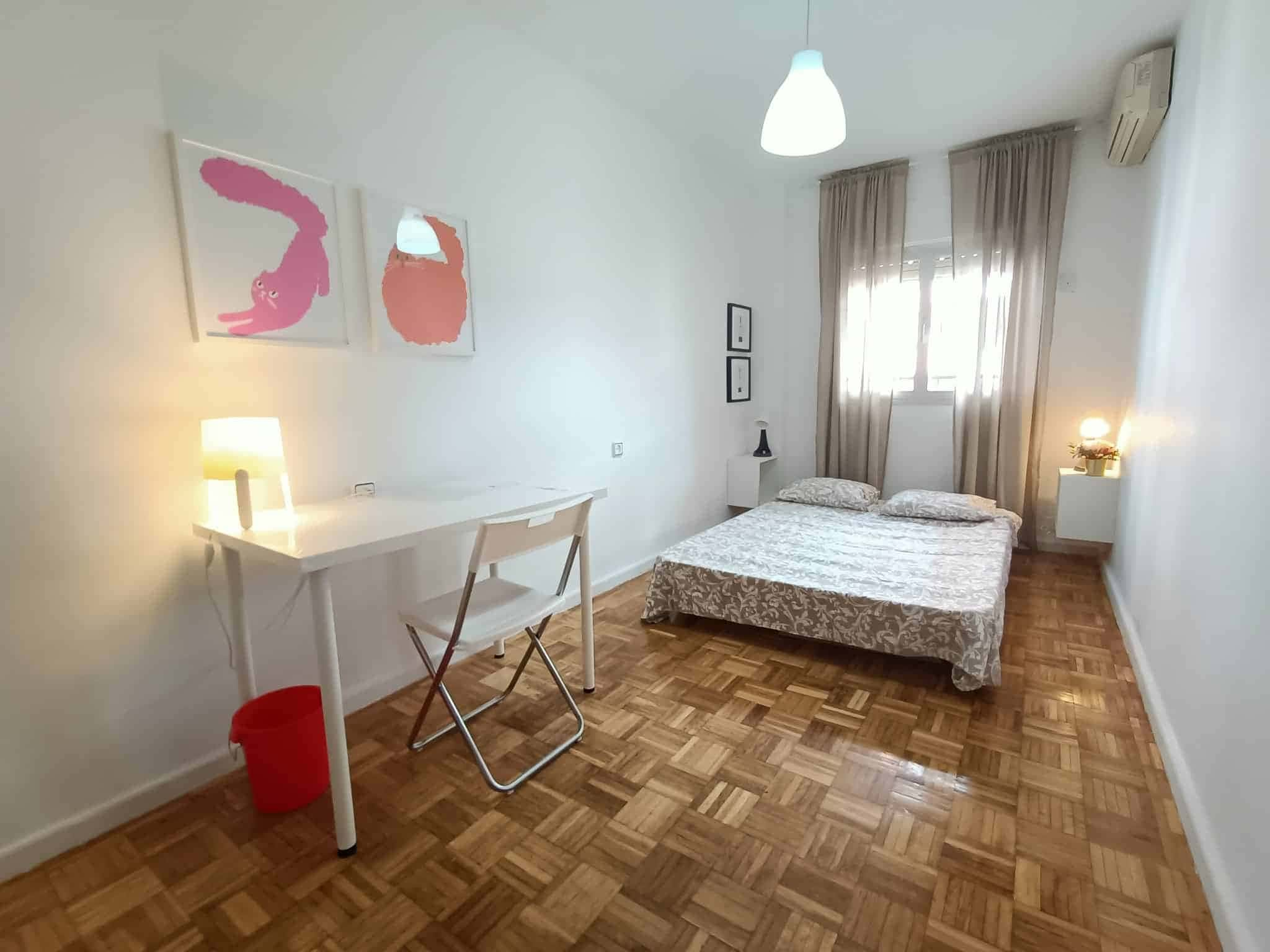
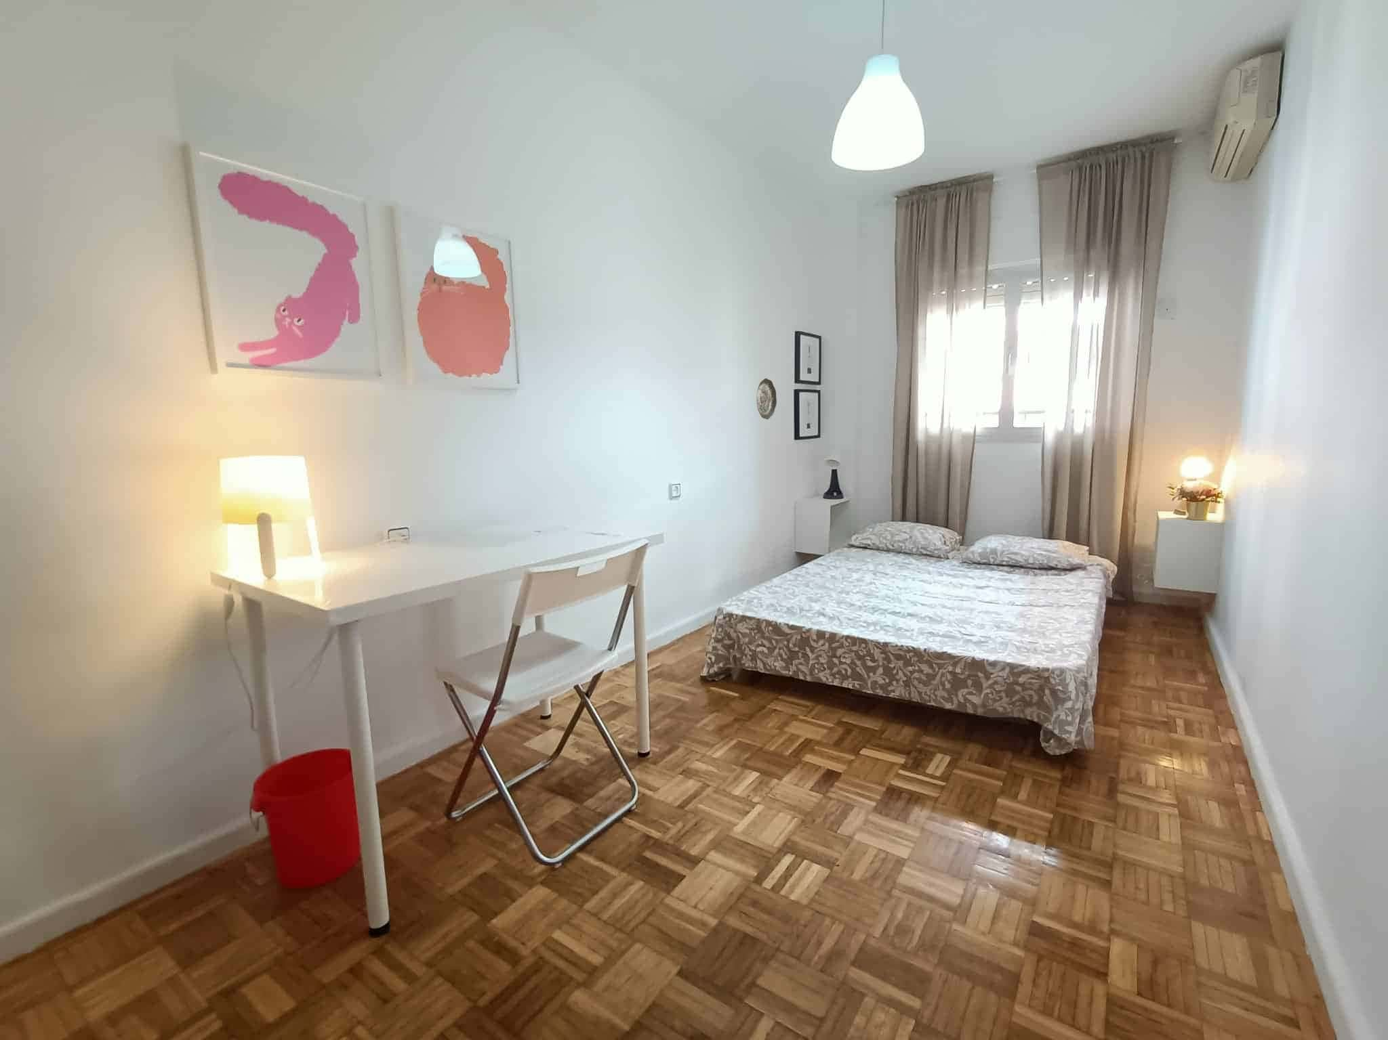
+ decorative plate (765, 399)
